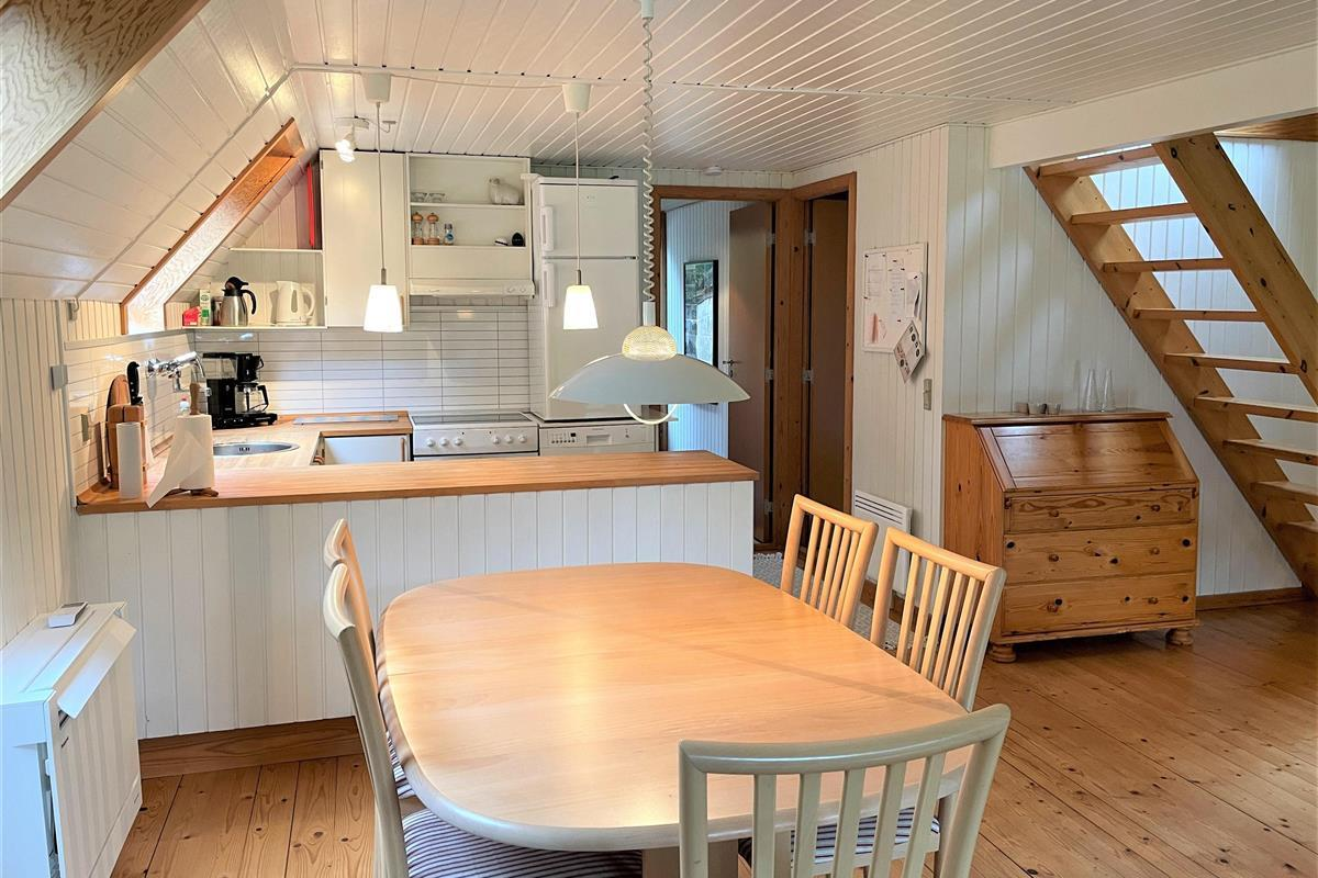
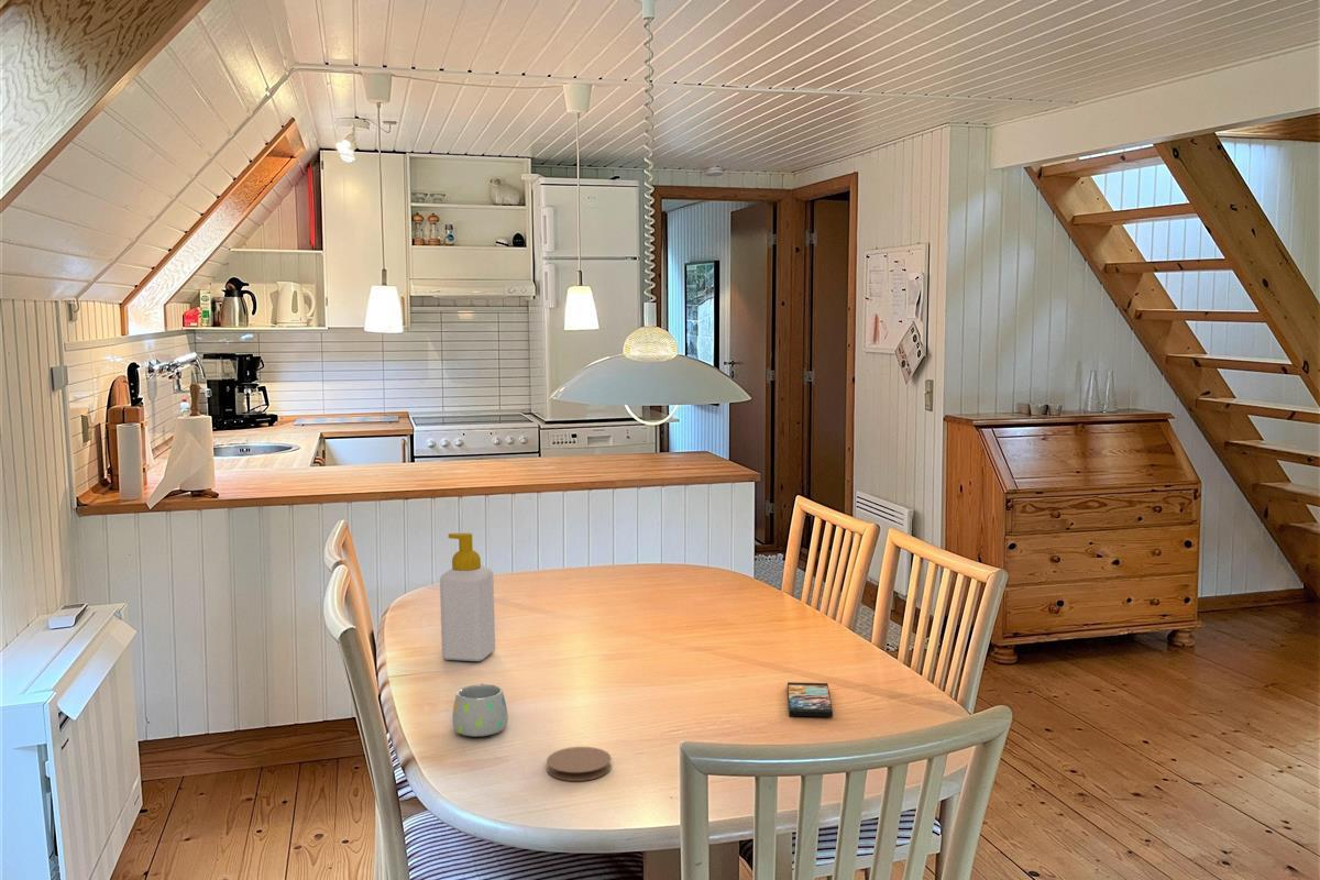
+ smartphone (809, 698)
+ soap bottle (466, 595)
+ mug (480, 707)
+ coaster (579, 762)
